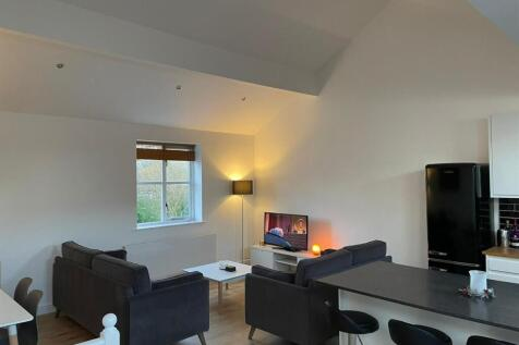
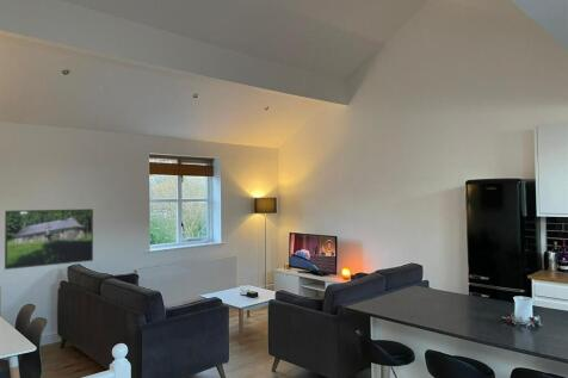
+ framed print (51, 236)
